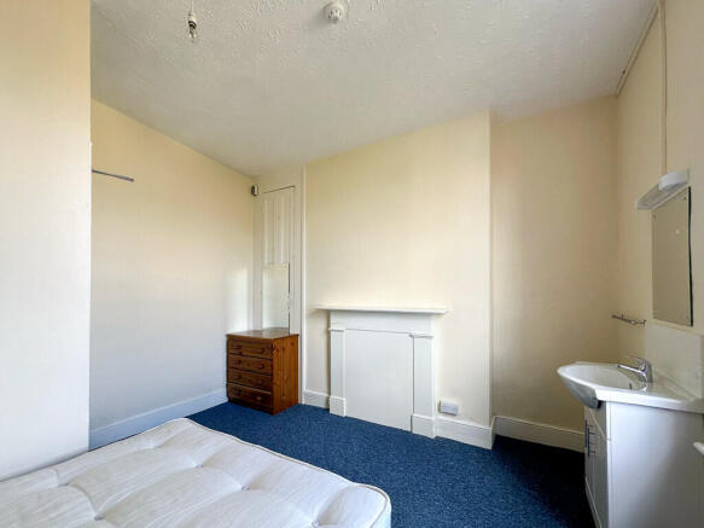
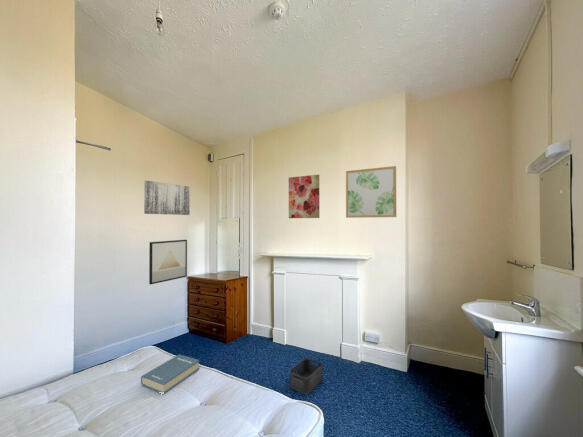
+ wall art (303, 197)
+ book (171, 372)
+ wall art (168, 199)
+ wall art (169, 260)
+ storage bin (306, 374)
+ wall art (370, 193)
